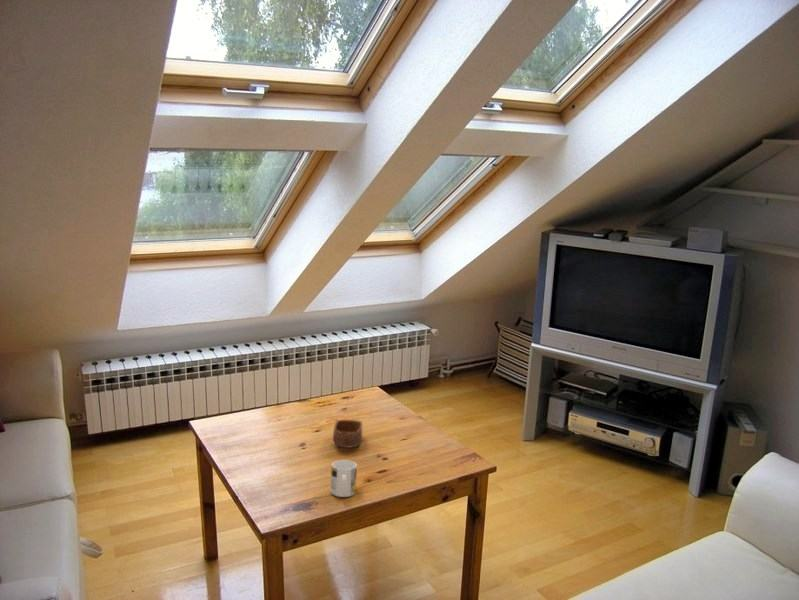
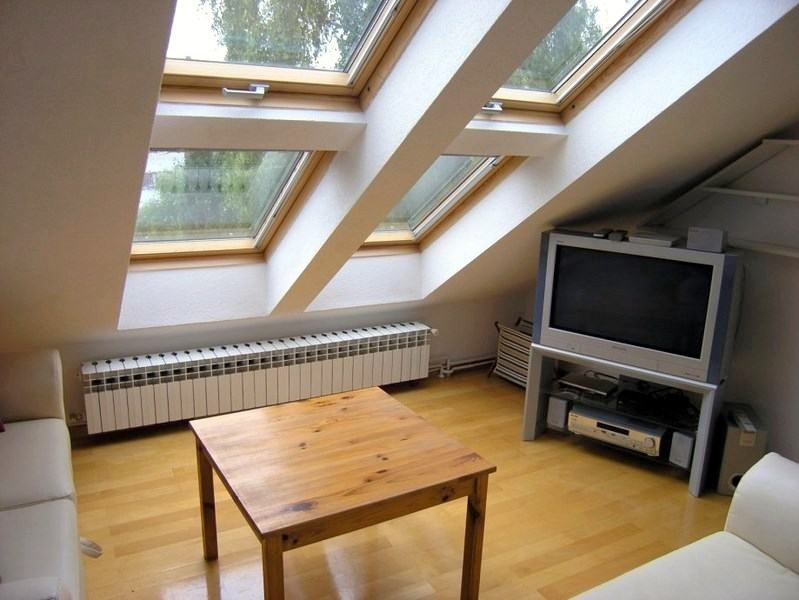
- bowl (347, 434)
- mug (343, 480)
